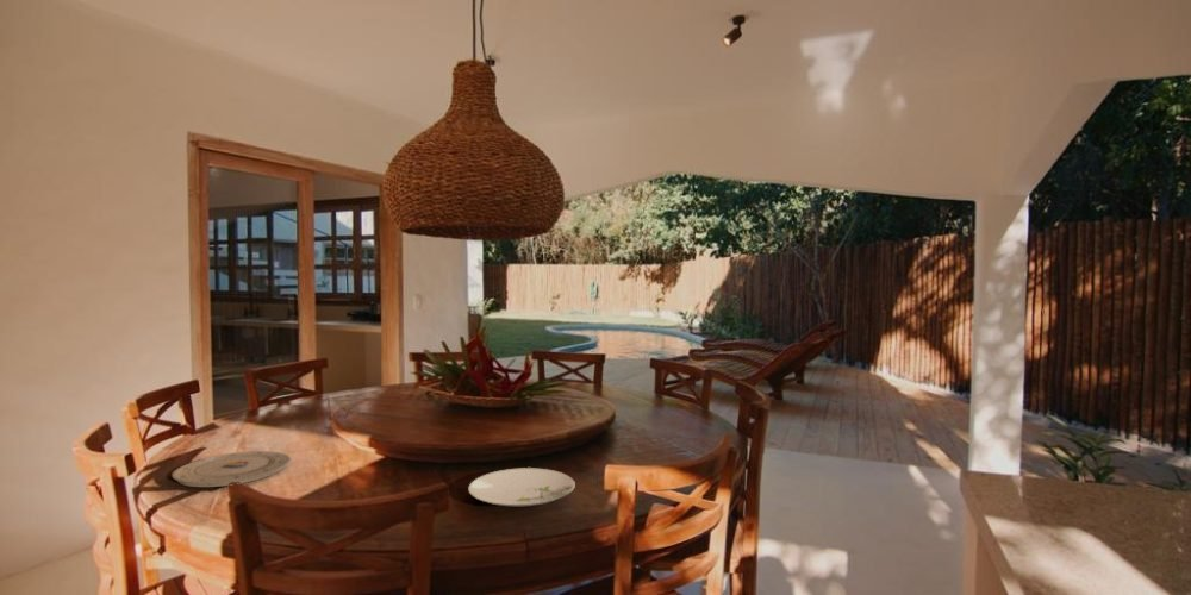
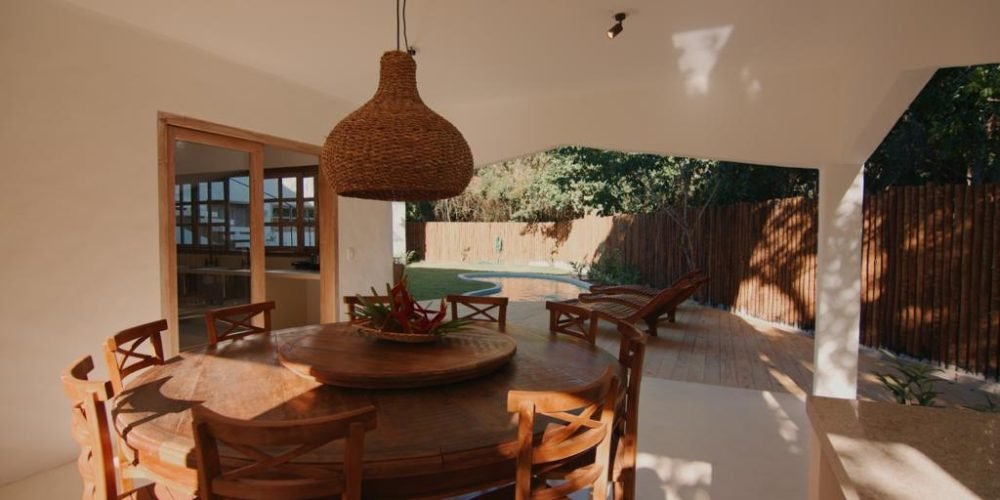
- plate (522, 491)
- plate (233, 468)
